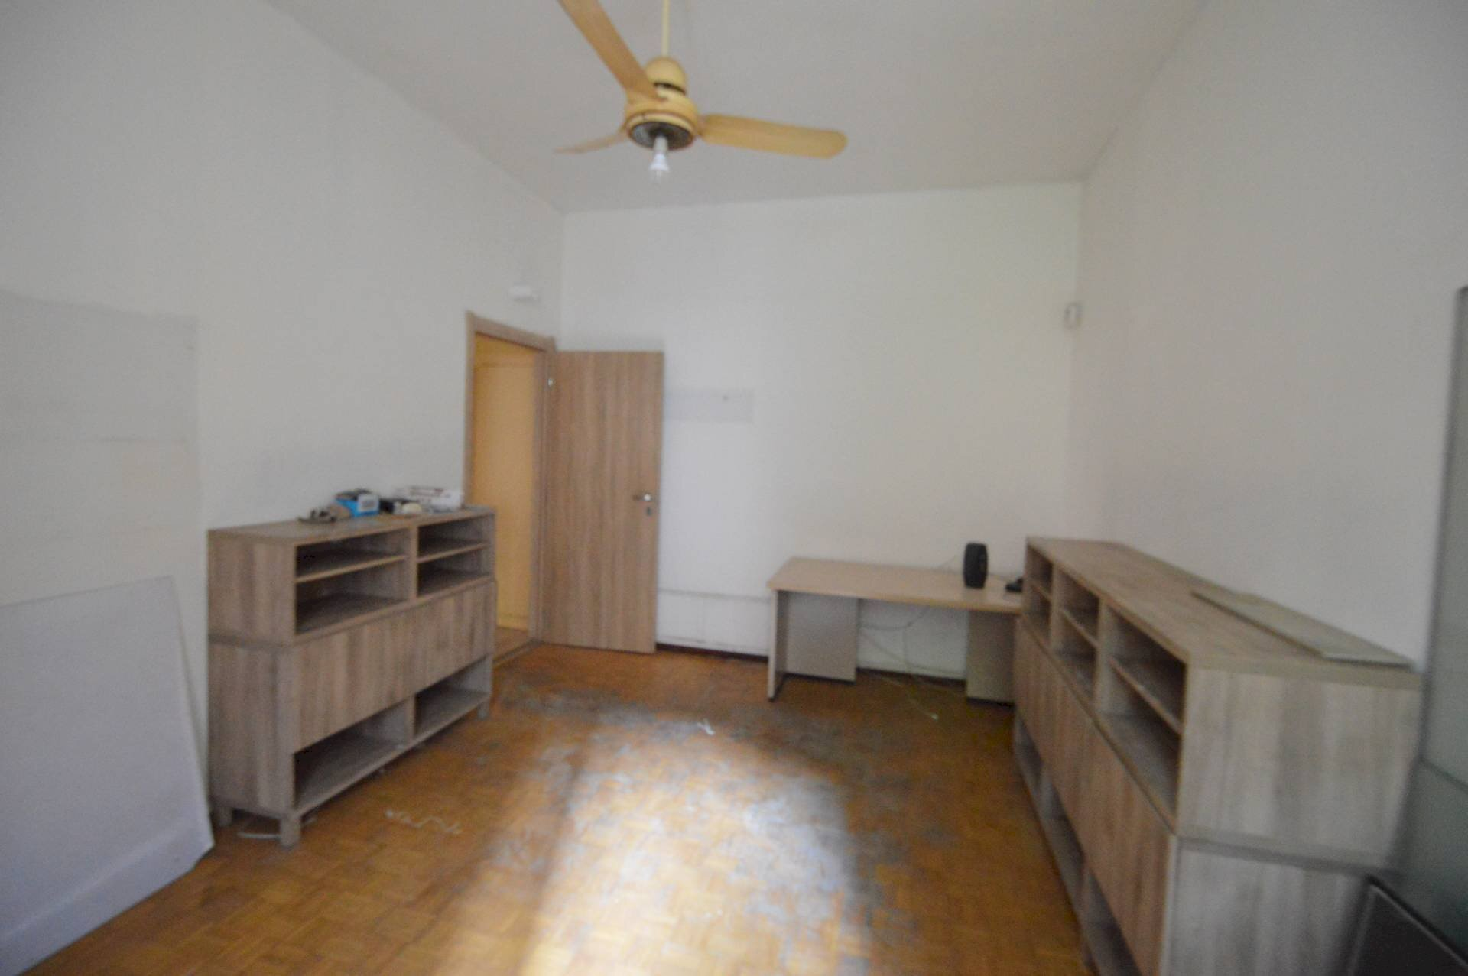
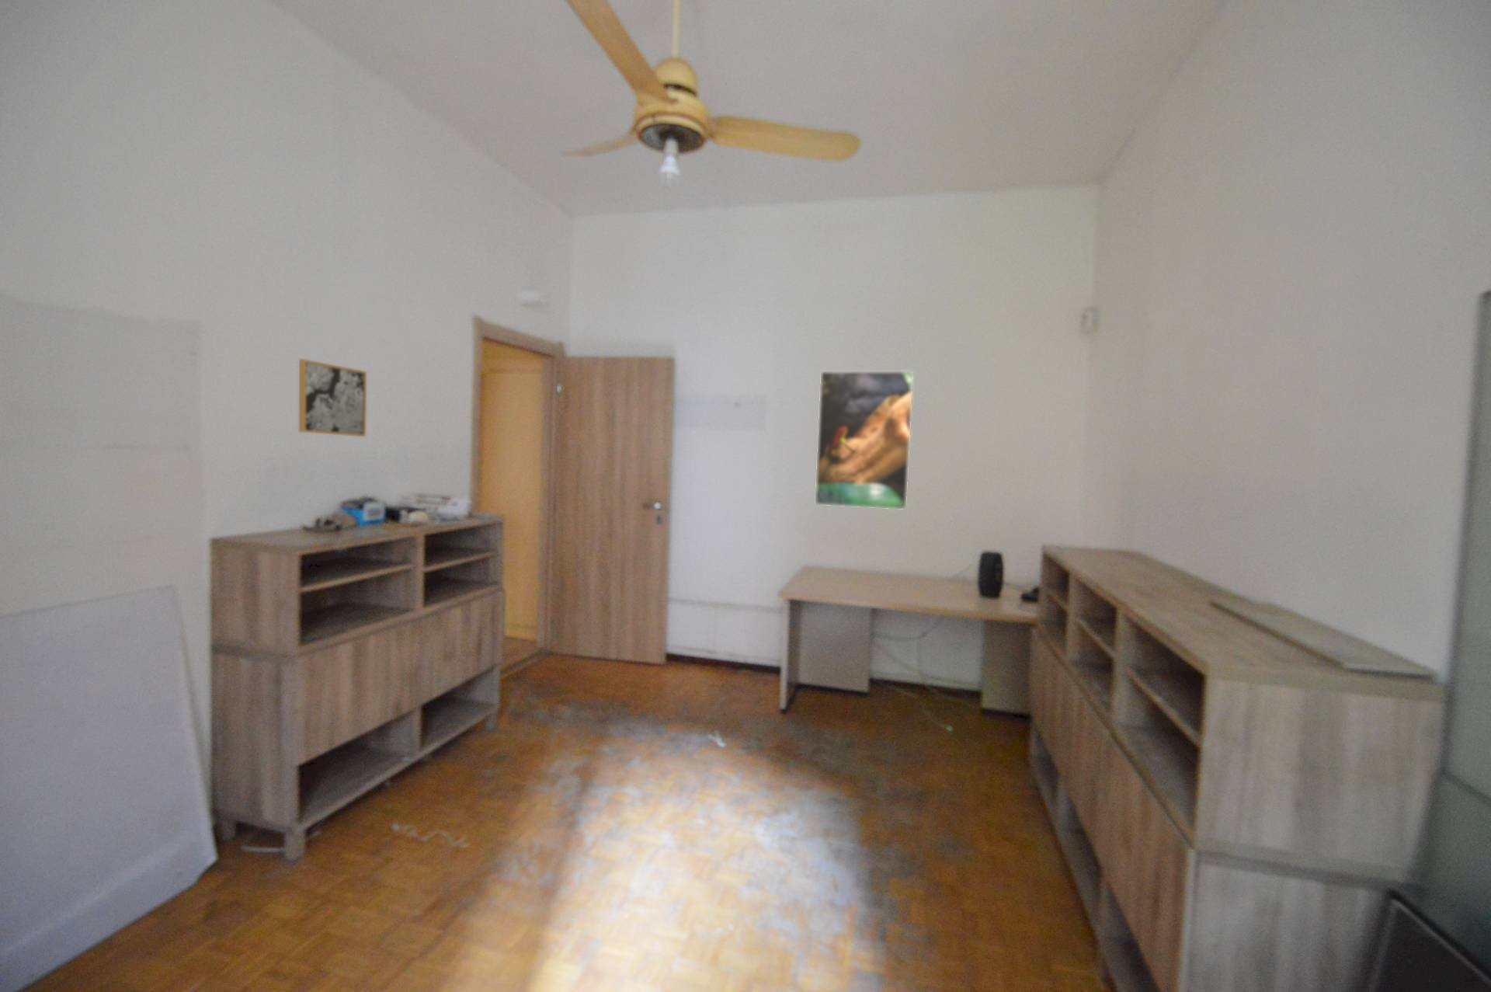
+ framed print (862, 438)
+ wall art (334, 400)
